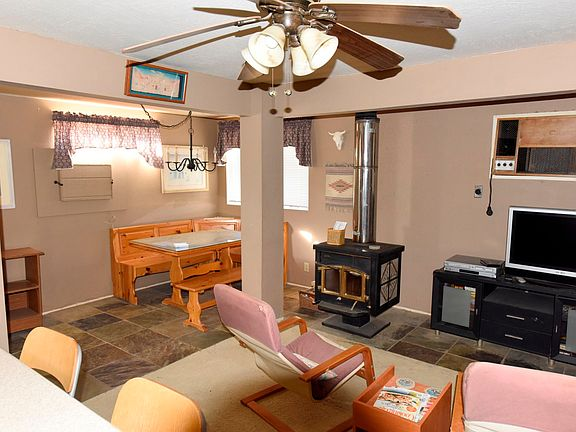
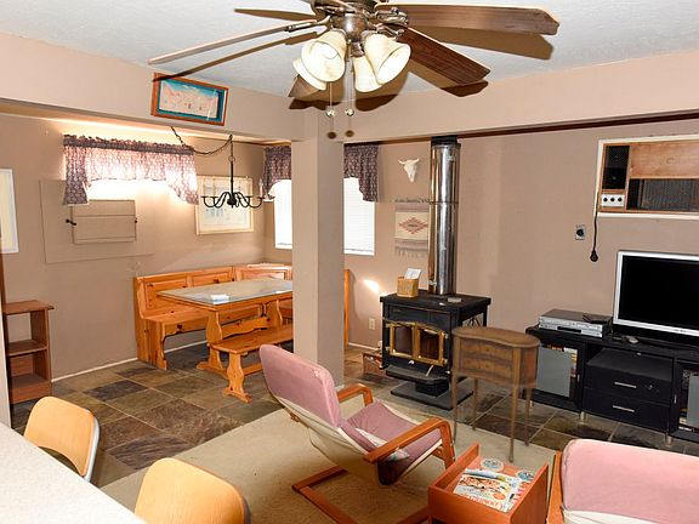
+ side table (495, 383)
